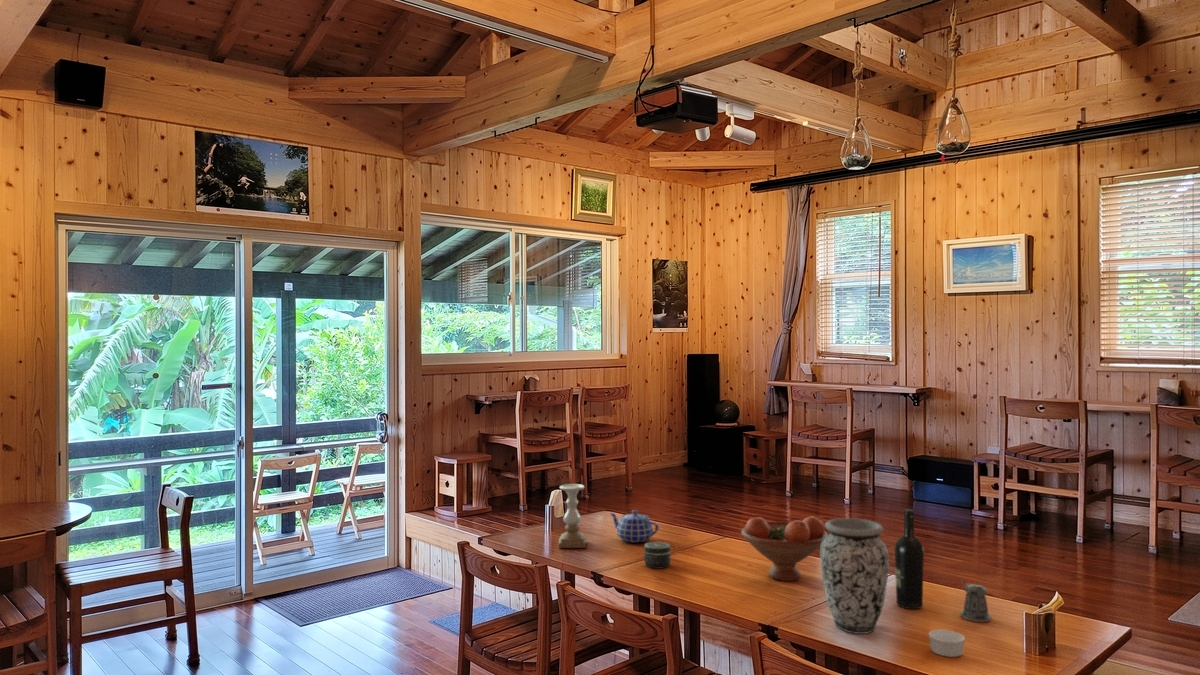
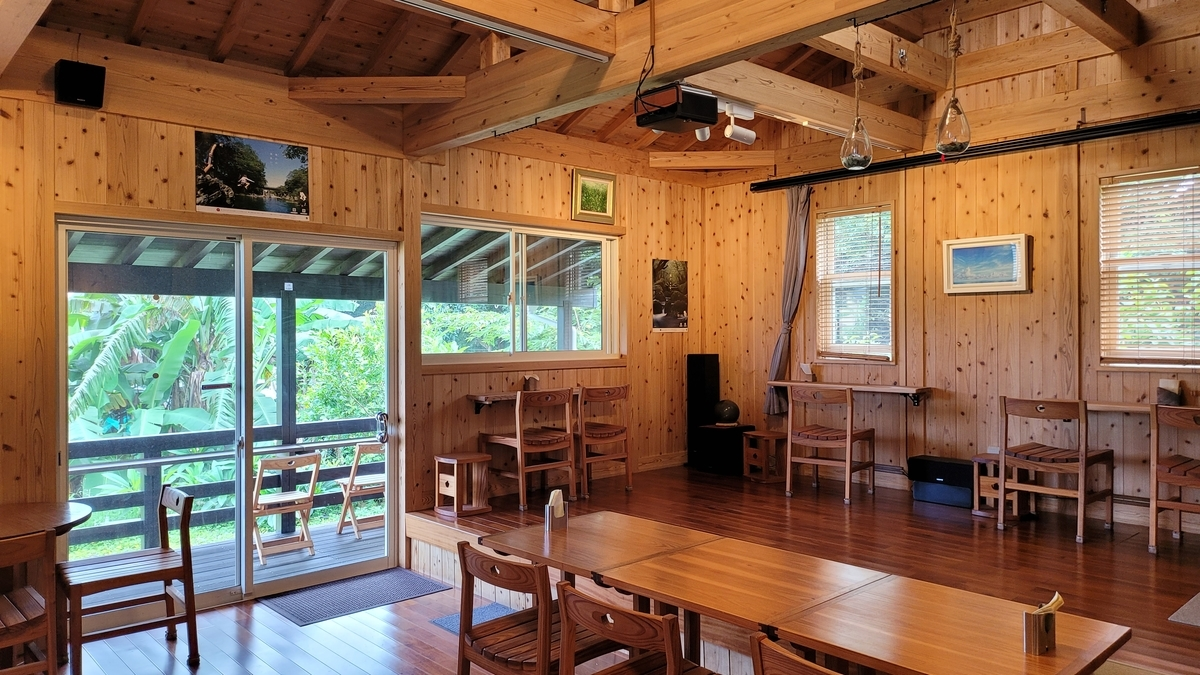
- vase (854, 575)
- ramekin (946, 643)
- wine bottle (909, 557)
- candle holder (572, 515)
- fruit bowl (784, 545)
- teapot (633, 524)
- jar (657, 555)
- pepper shaker (974, 599)
